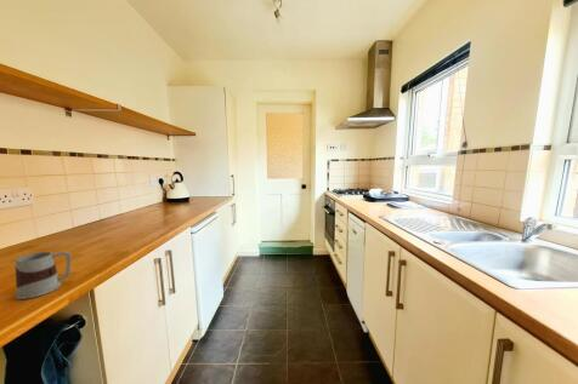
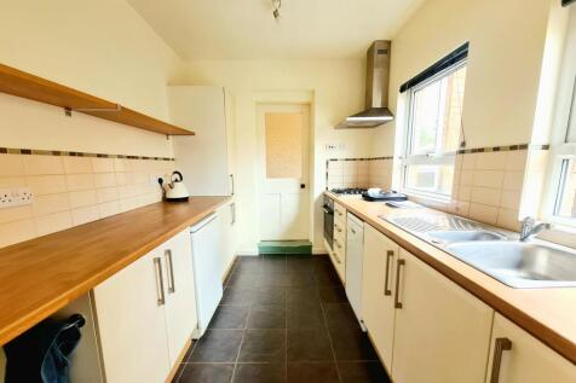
- mug (44, 271)
